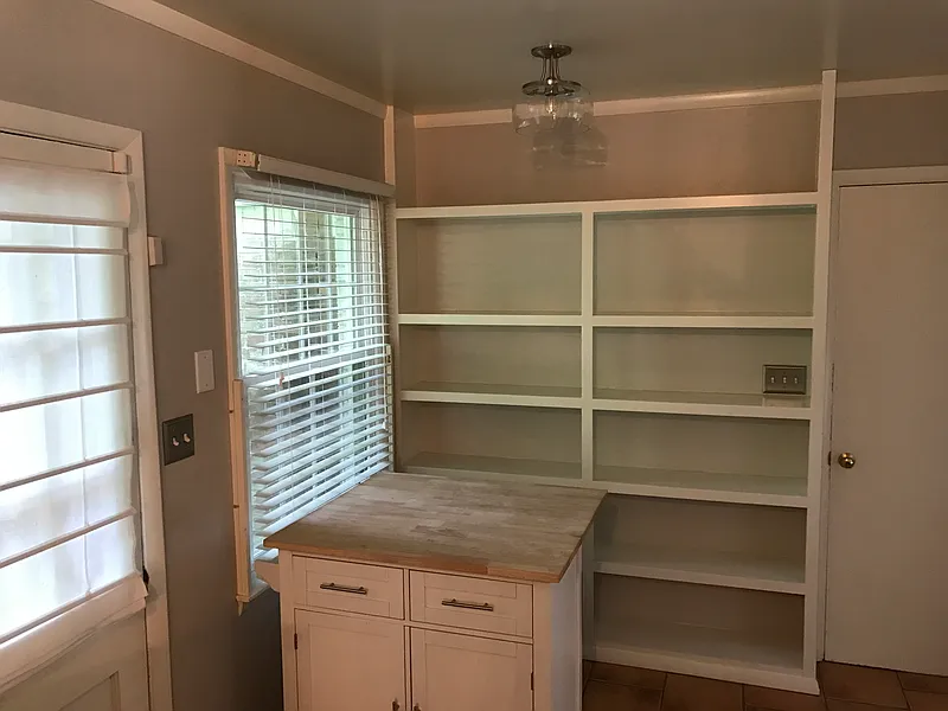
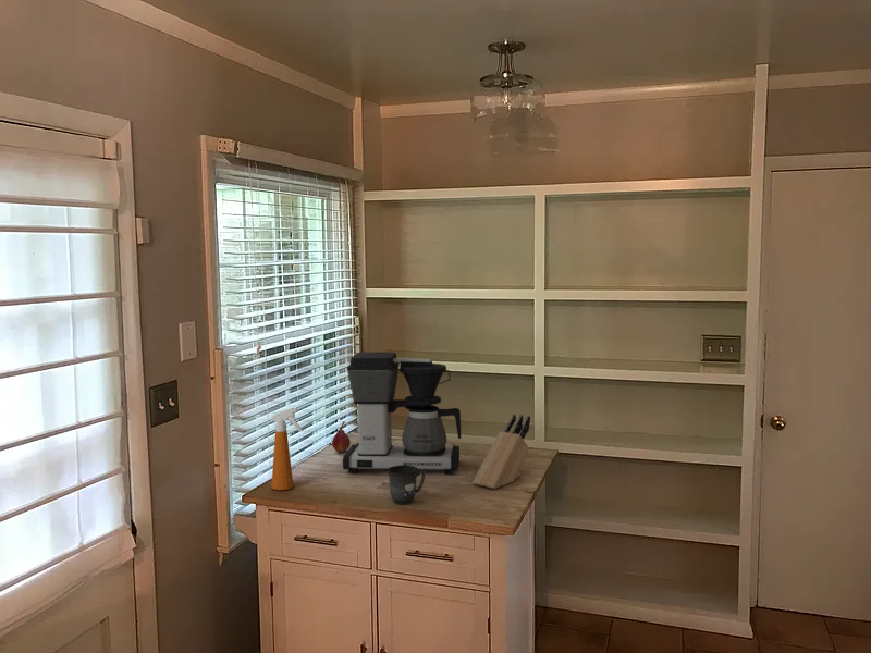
+ fruit (341, 436)
+ mug (407, 483)
+ coffee maker (406, 408)
+ knife block (504, 448)
+ spray bottle (286, 447)
